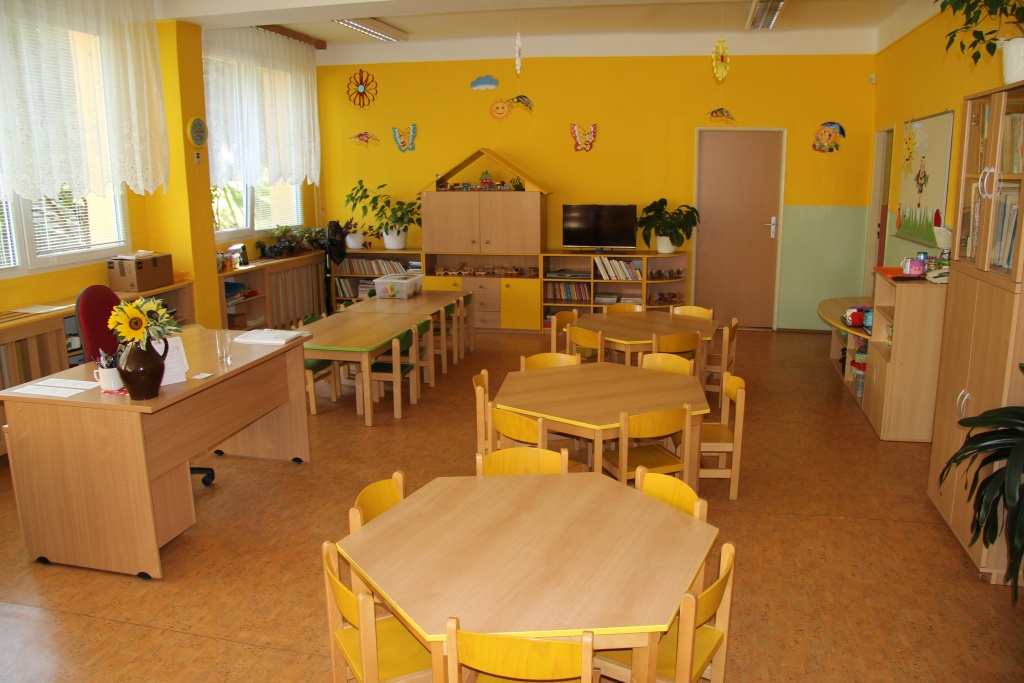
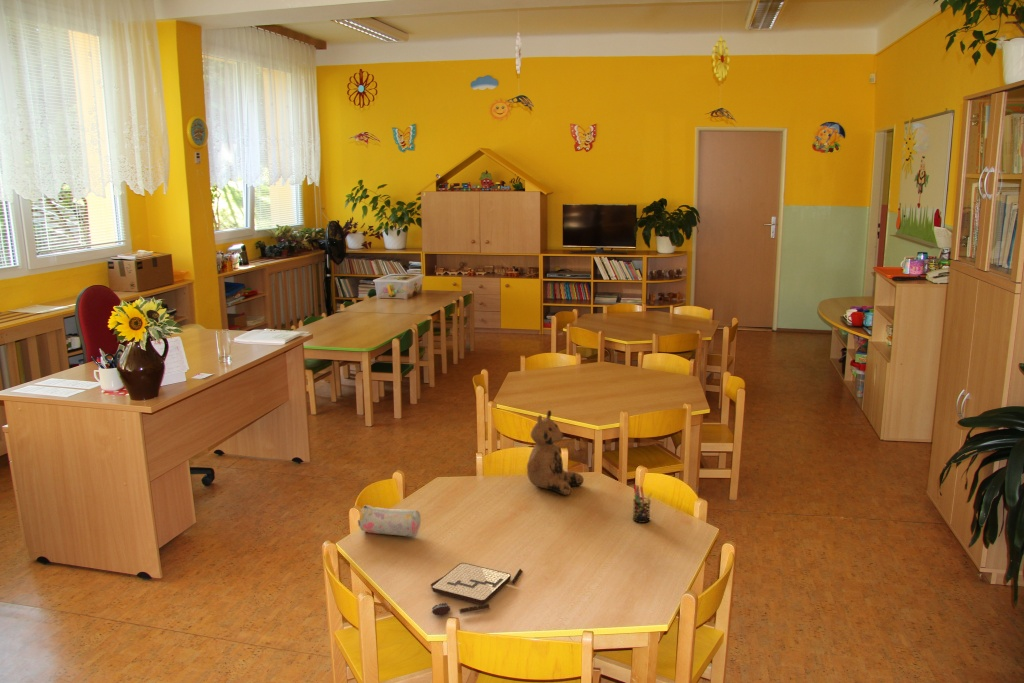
+ board game (467, 585)
+ pen holder (639, 503)
+ teddy bear (554, 451)
+ pencil case (390, 520)
